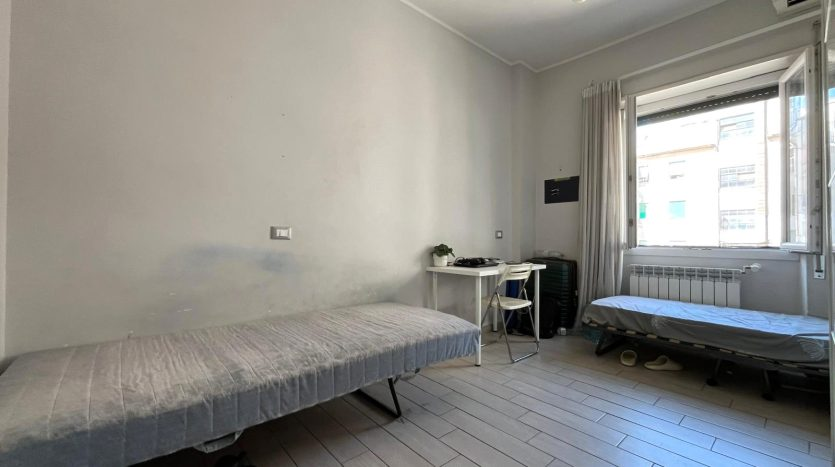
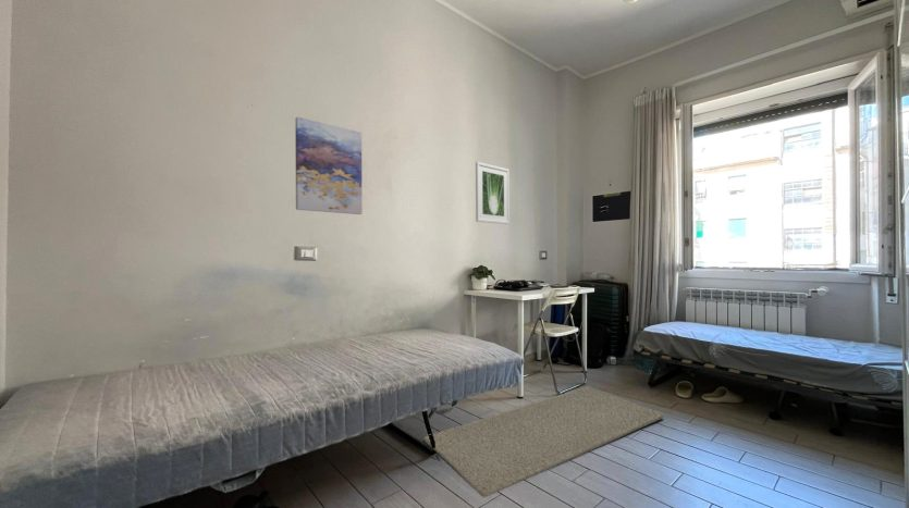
+ wall art (330, 169)
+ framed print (493, 194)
+ rug (551, 425)
